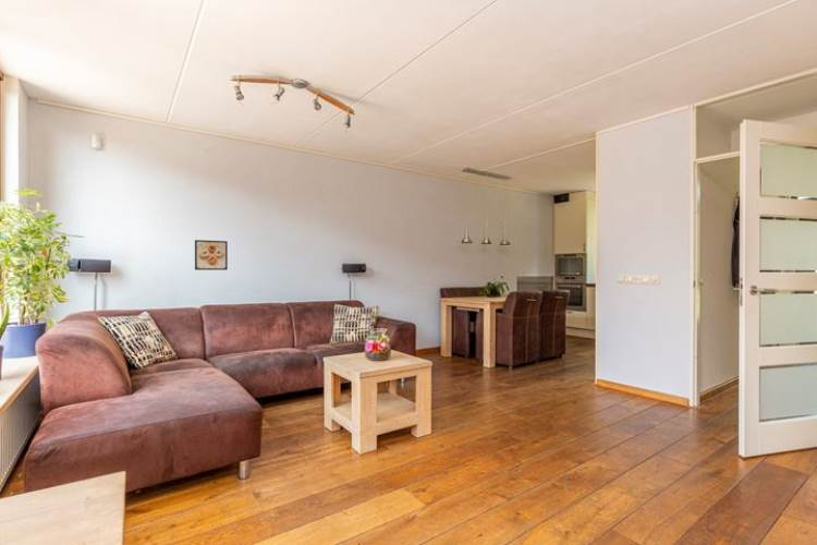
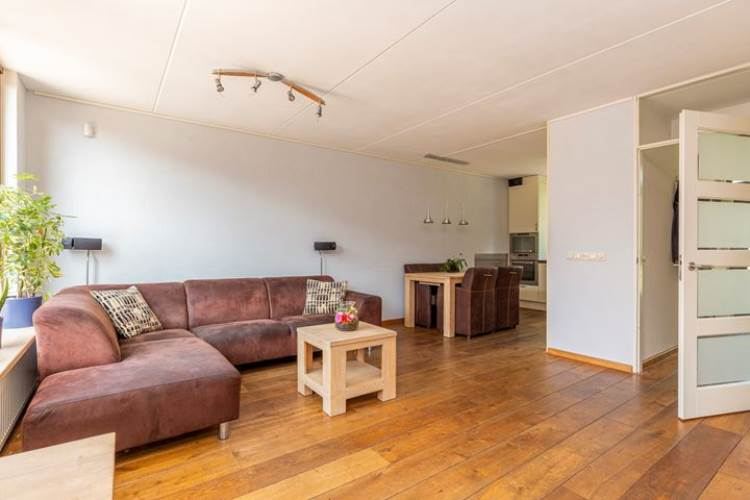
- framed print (211, 255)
